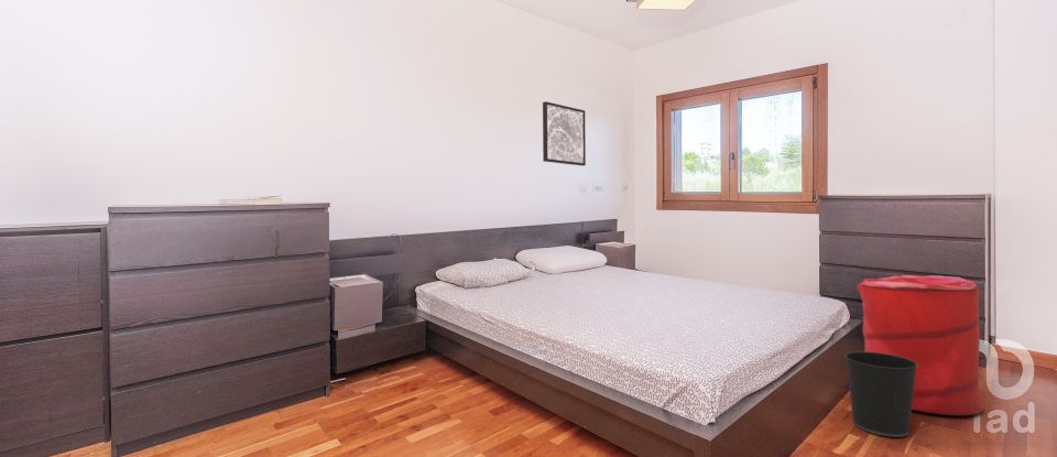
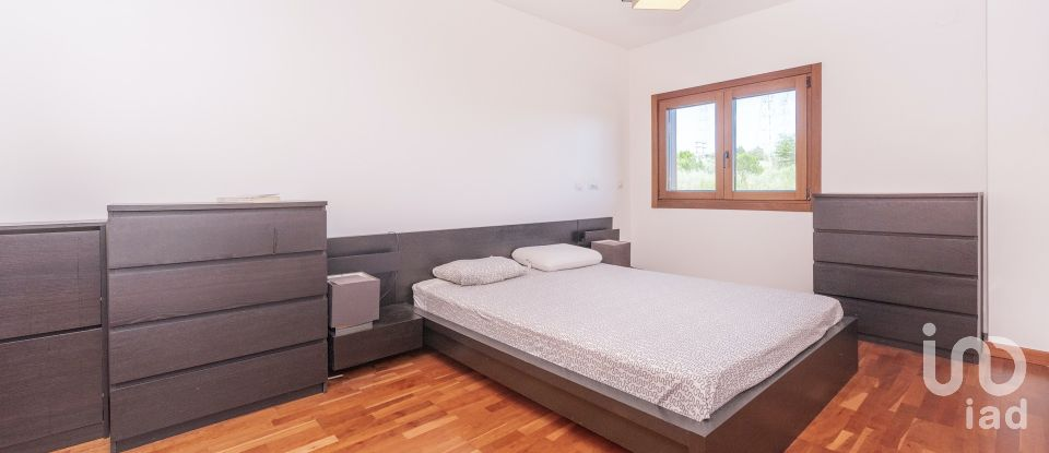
- wall art (565, 134)
- wastebasket (880, 393)
- laundry hamper (916, 337)
